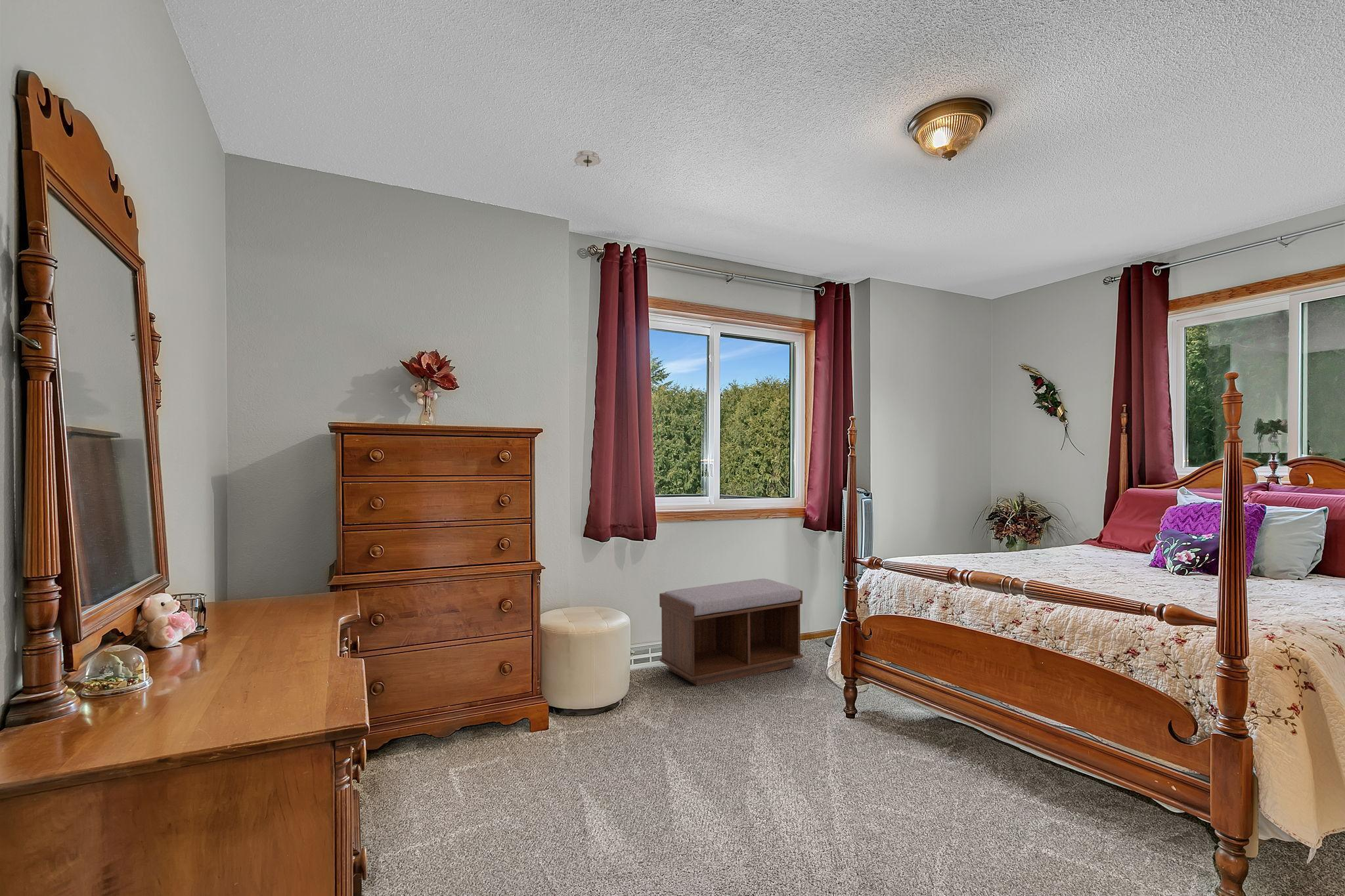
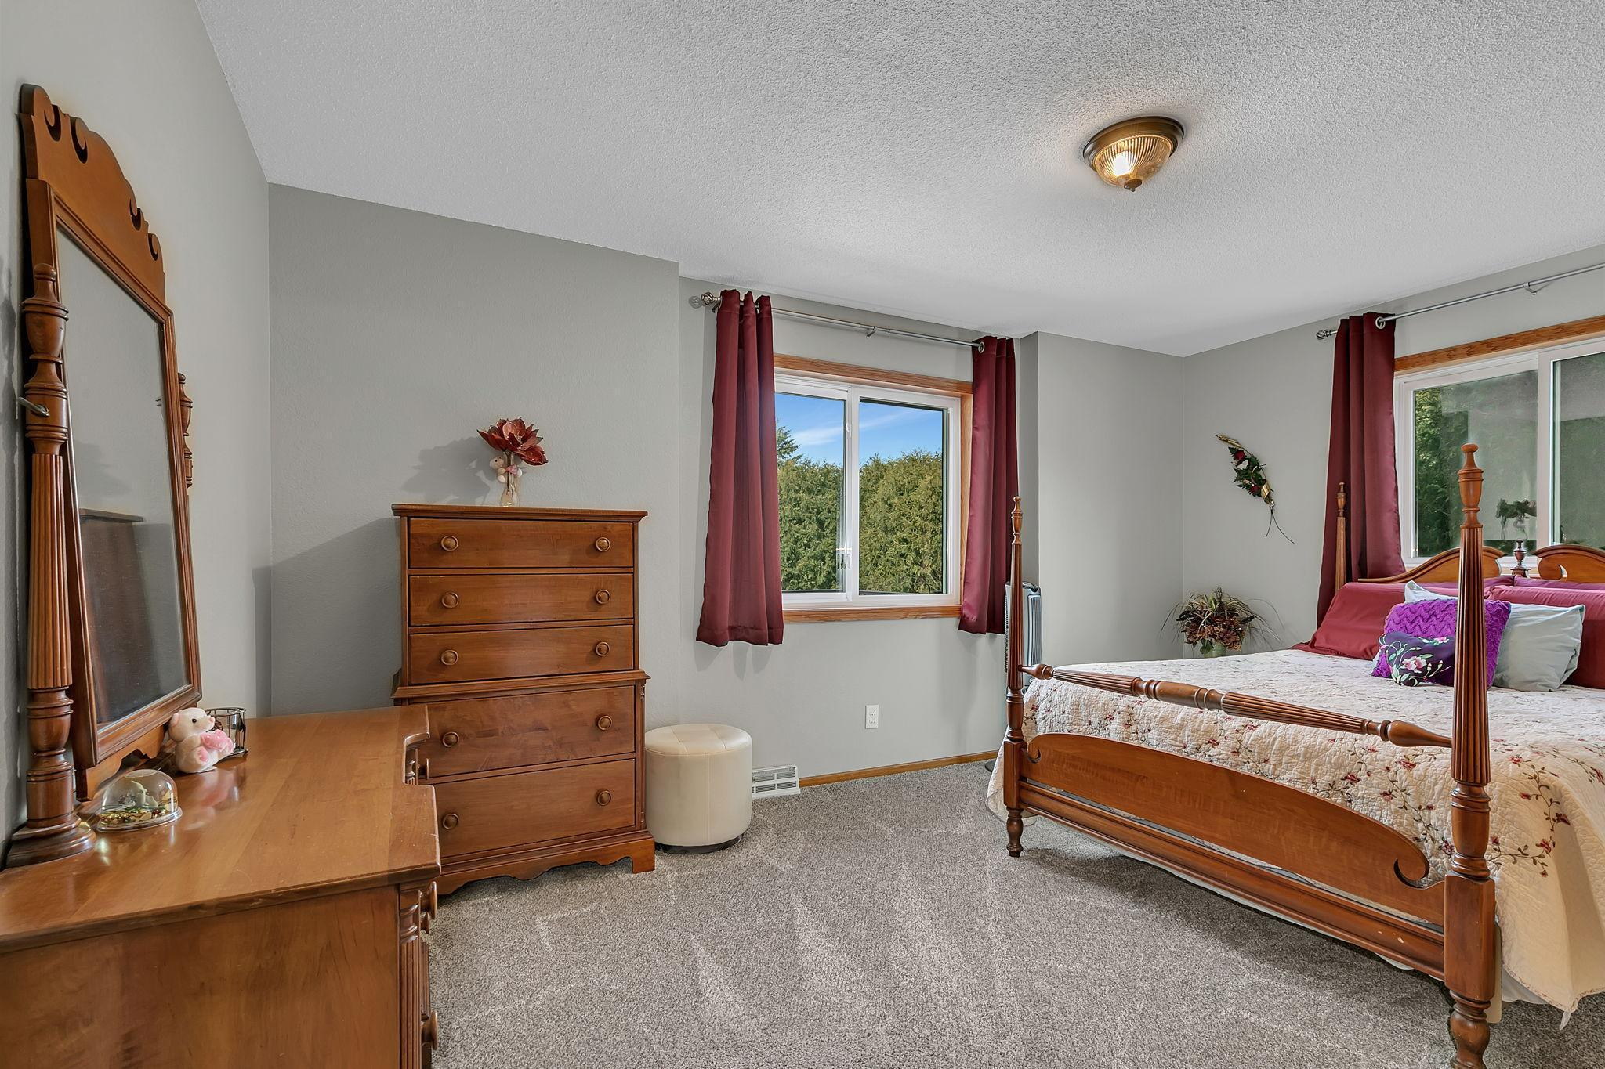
- bench (732, 628)
- smoke detector (586, 158)
